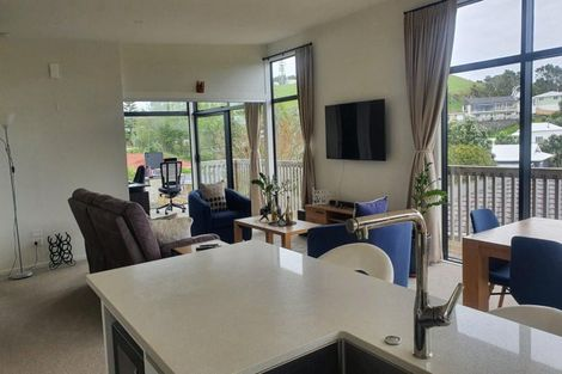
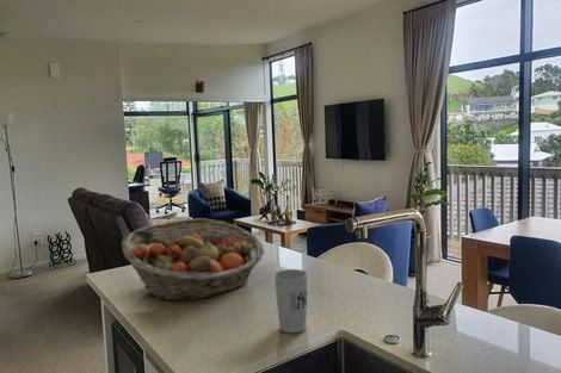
+ fruit basket (196, 255)
+ cup (291, 300)
